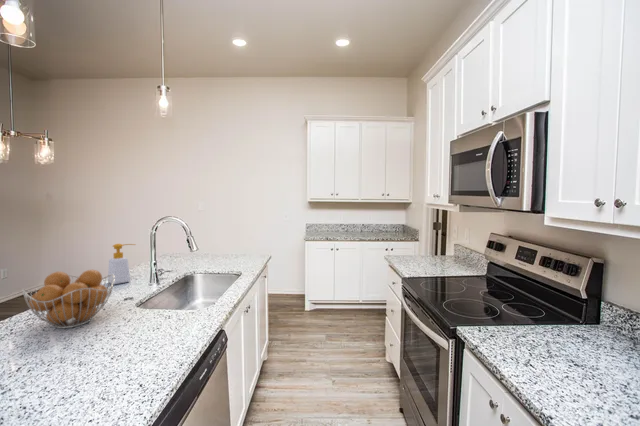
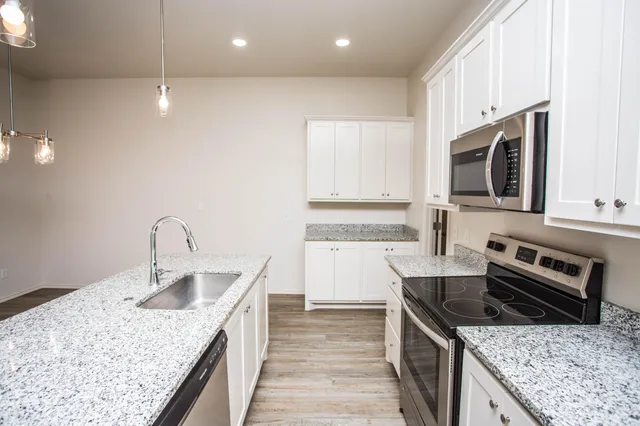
- fruit basket (72, 297)
- soap bottle (122, 262)
